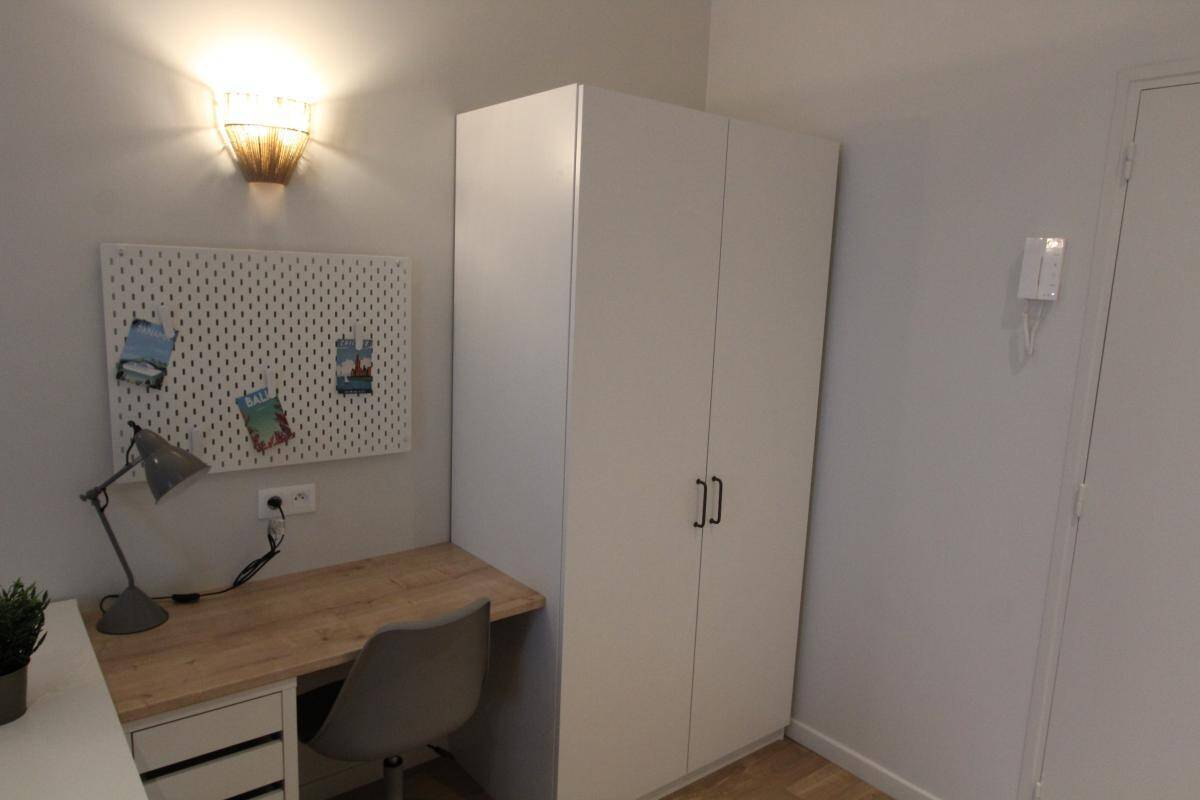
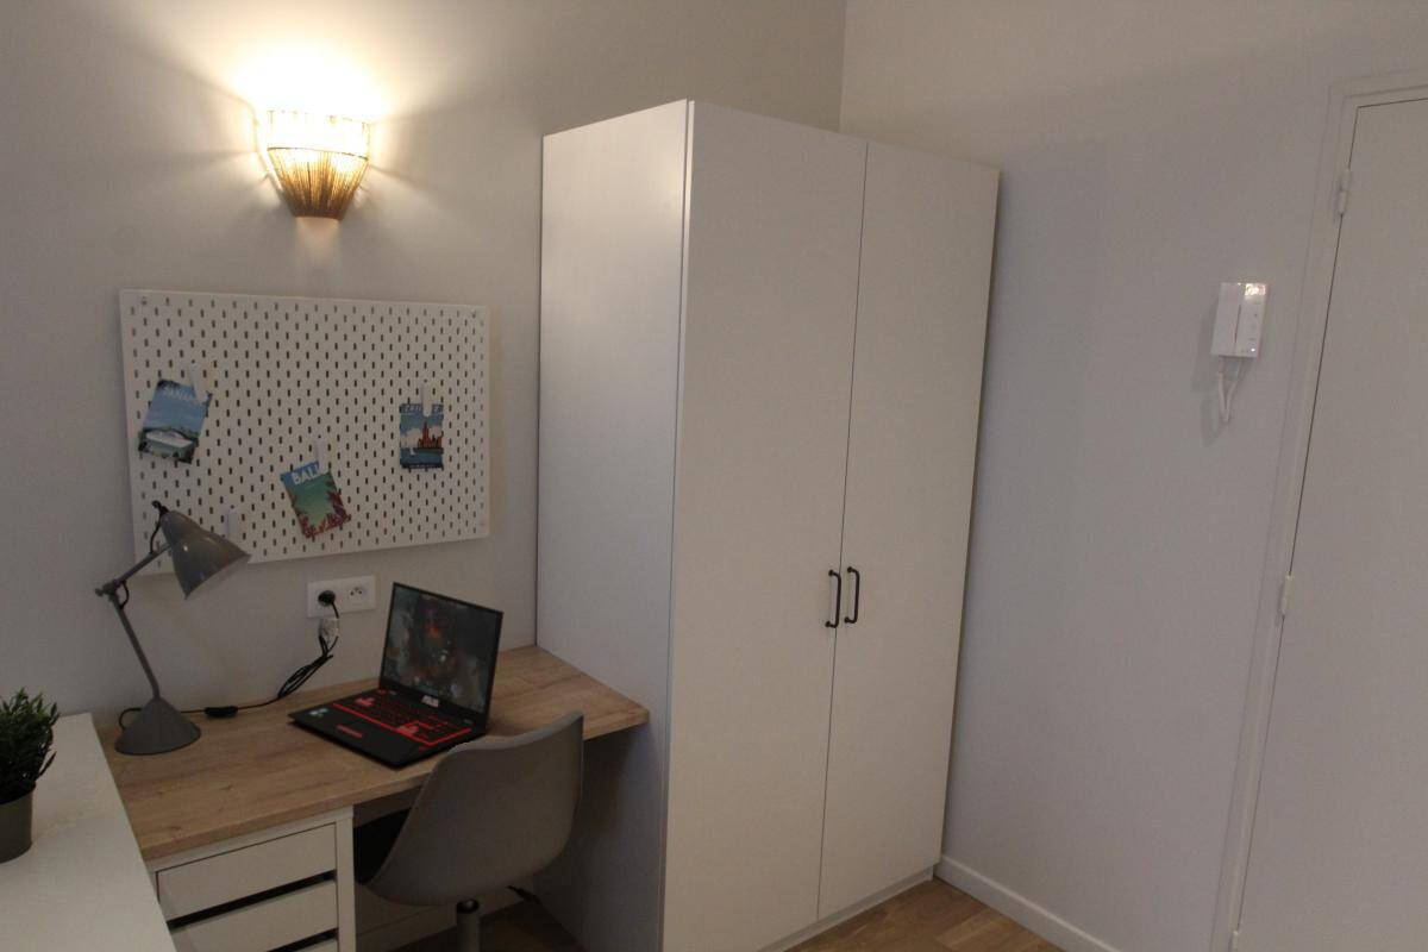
+ laptop (394, 665)
